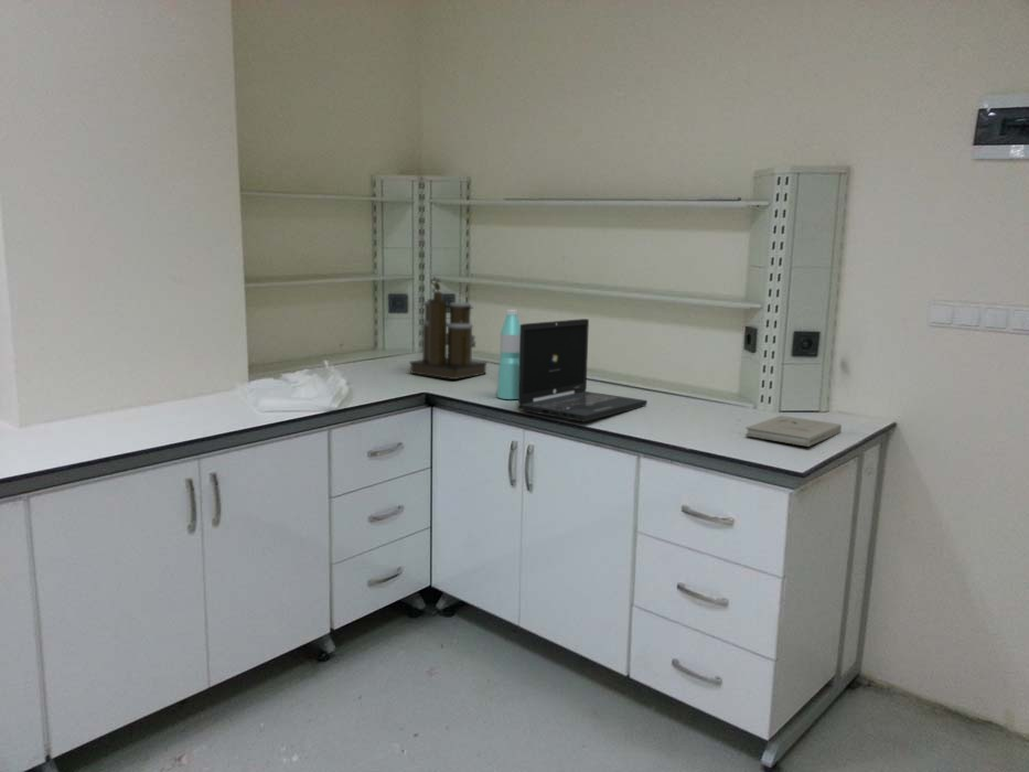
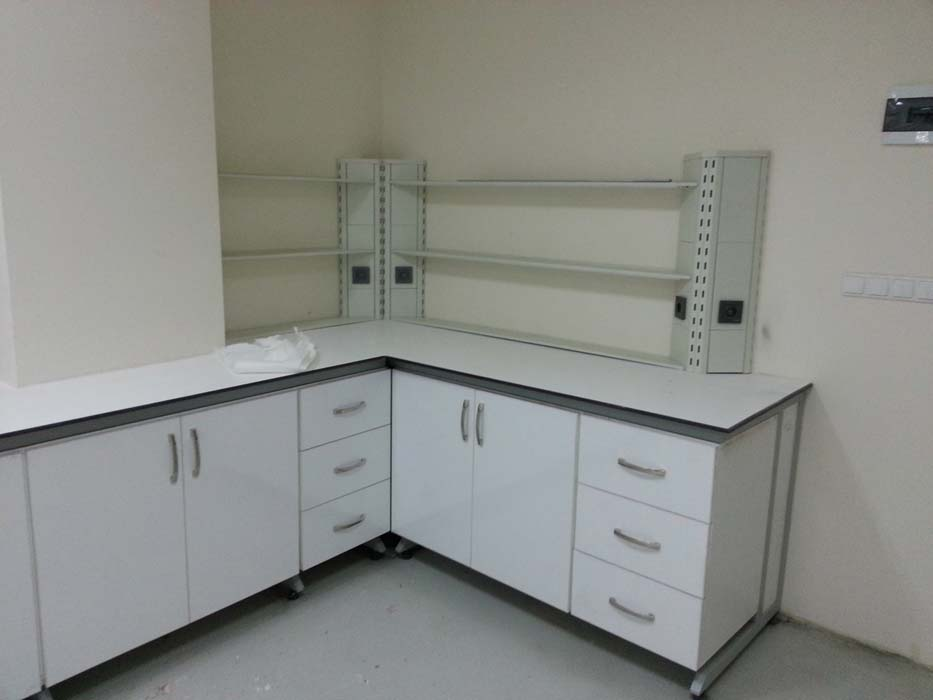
- water bottle (511, 353)
- coffee maker (449, 325)
- laptop (586, 366)
- book (793, 429)
